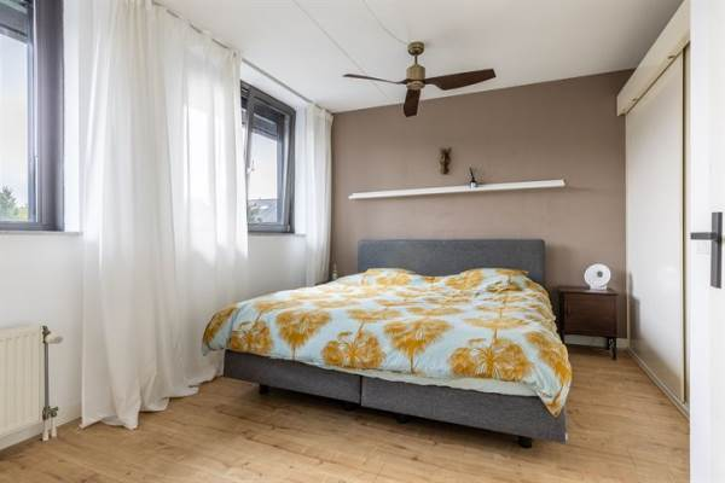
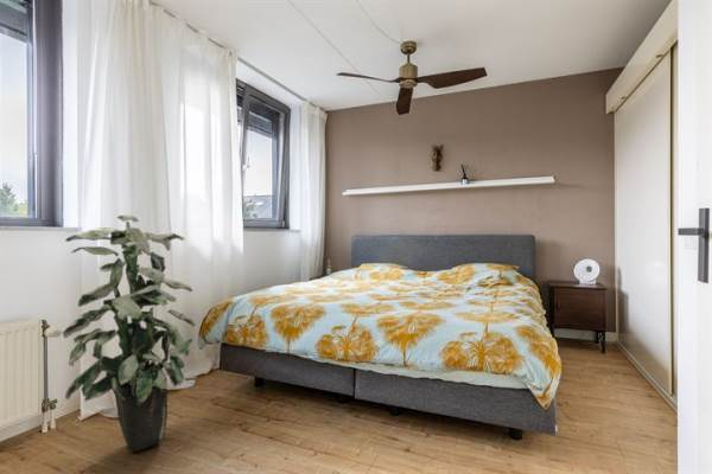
+ indoor plant (132, 329)
